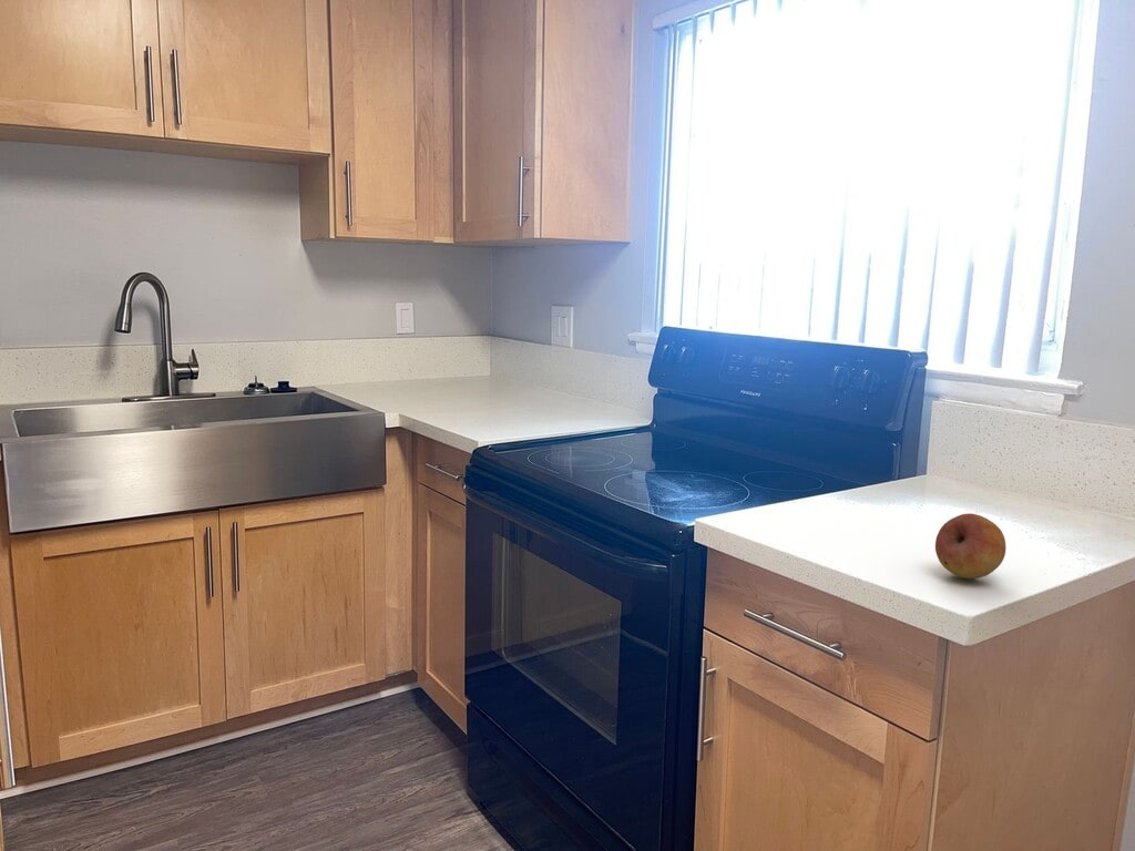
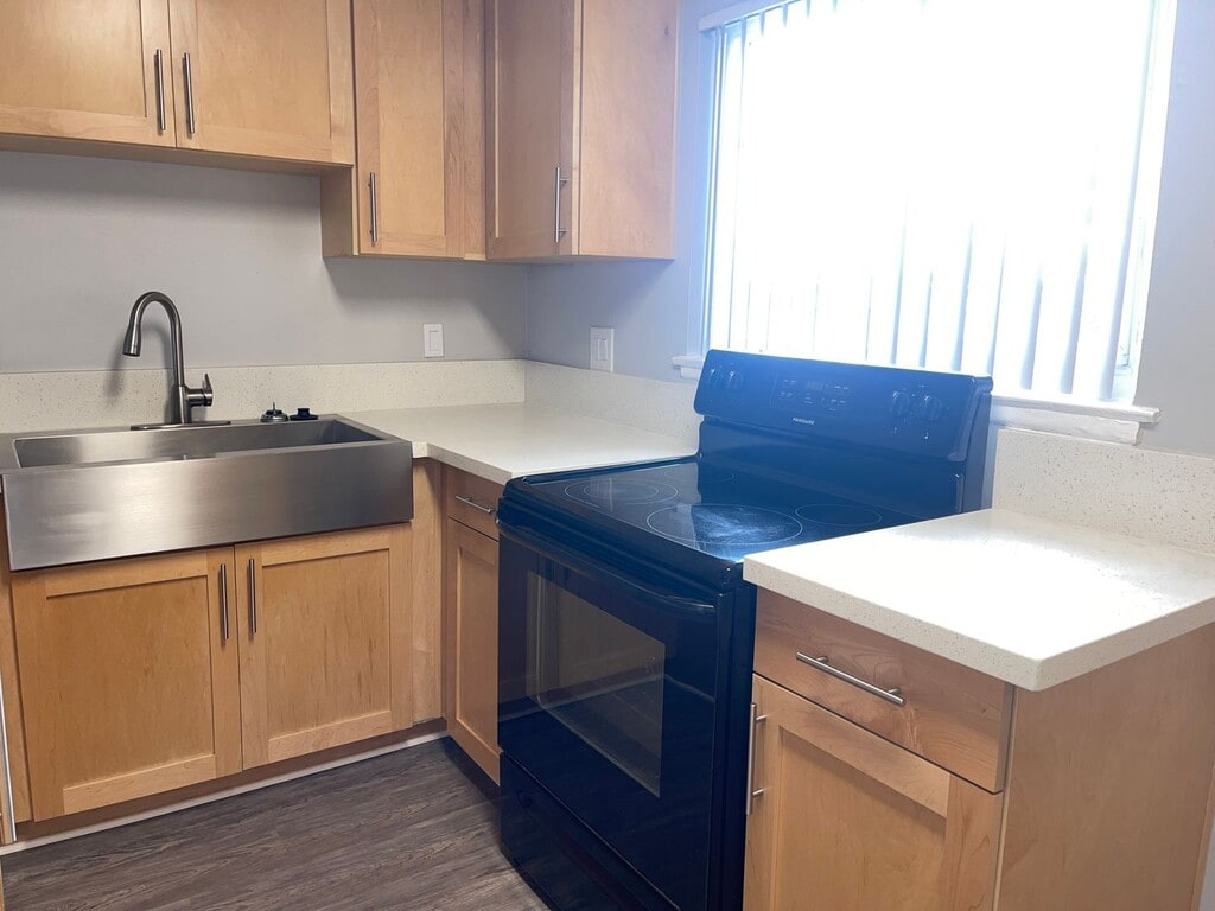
- fruit (970, 545)
